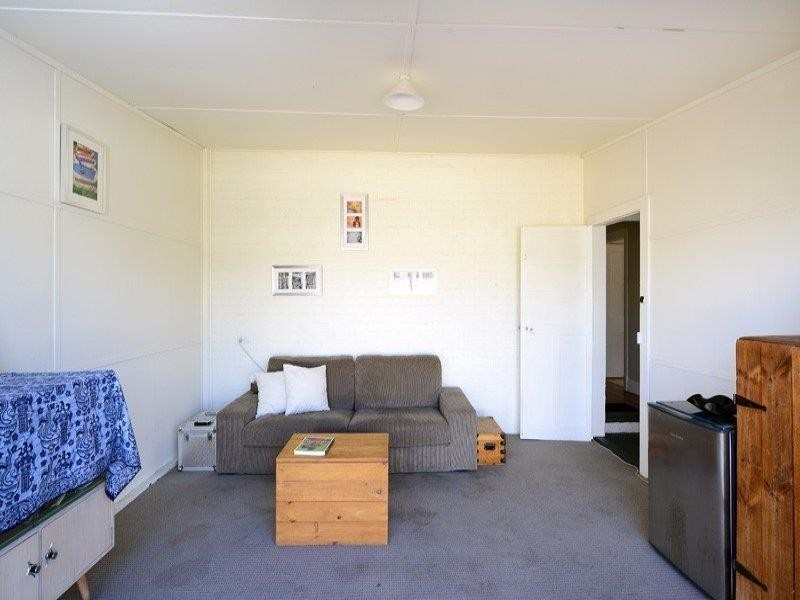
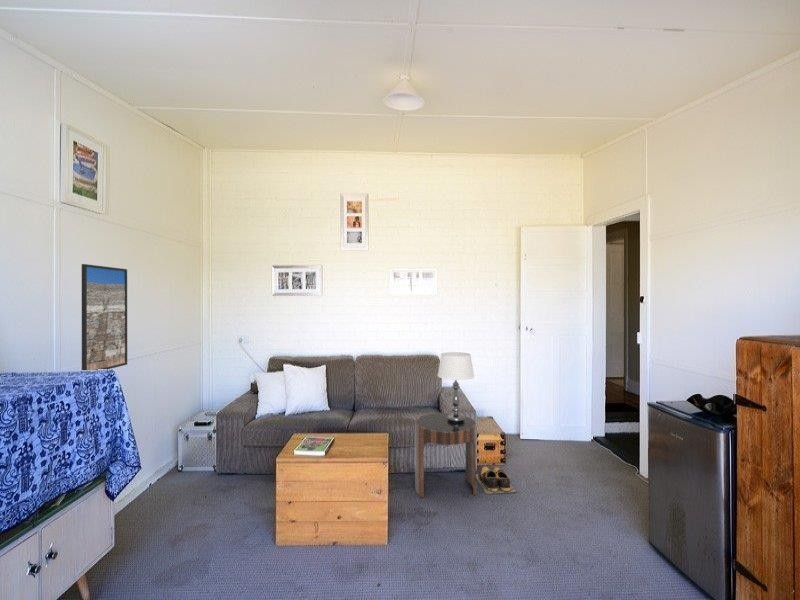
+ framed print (106, 318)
+ side table (445, 444)
+ table lamp (455, 386)
+ shoes (494, 476)
